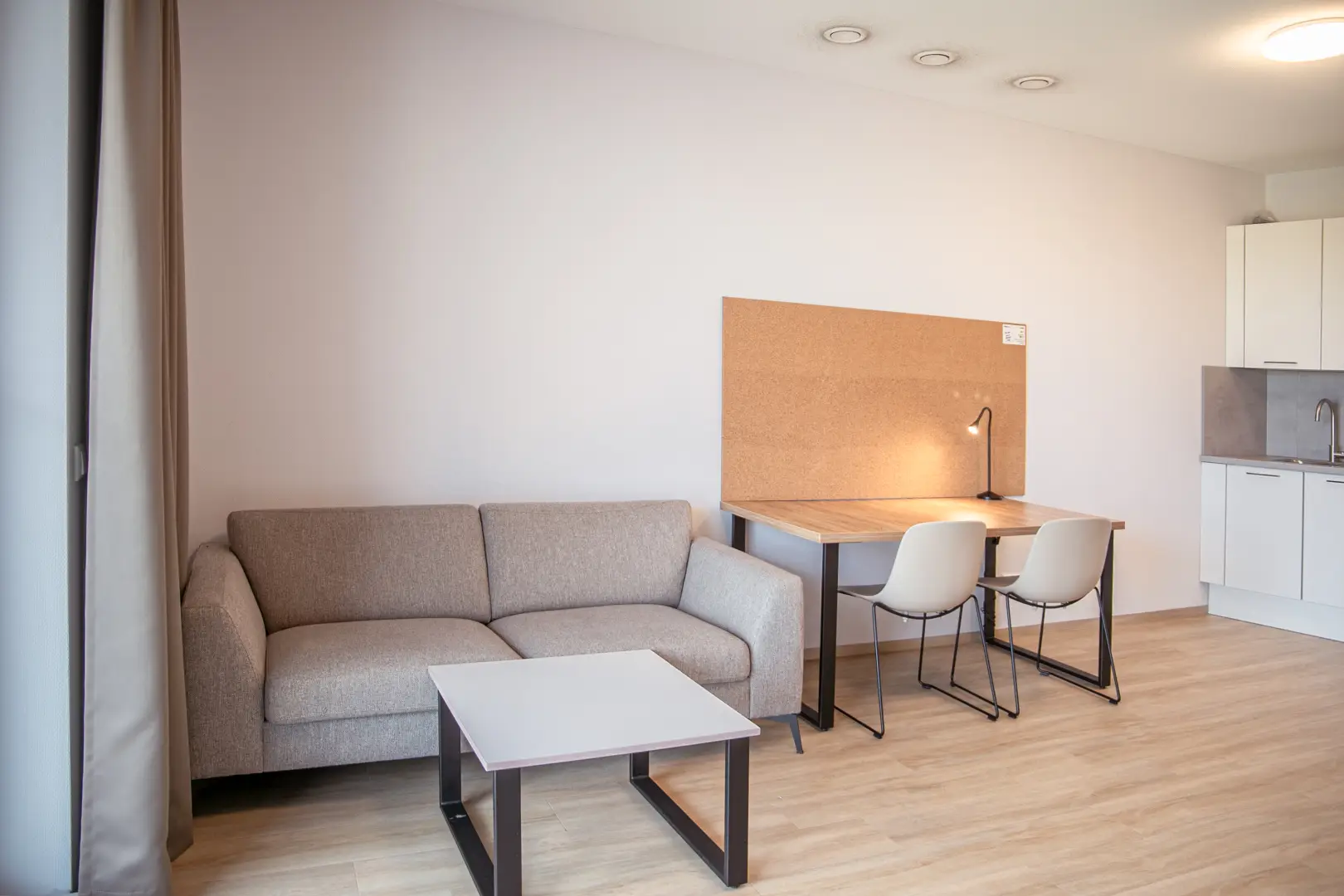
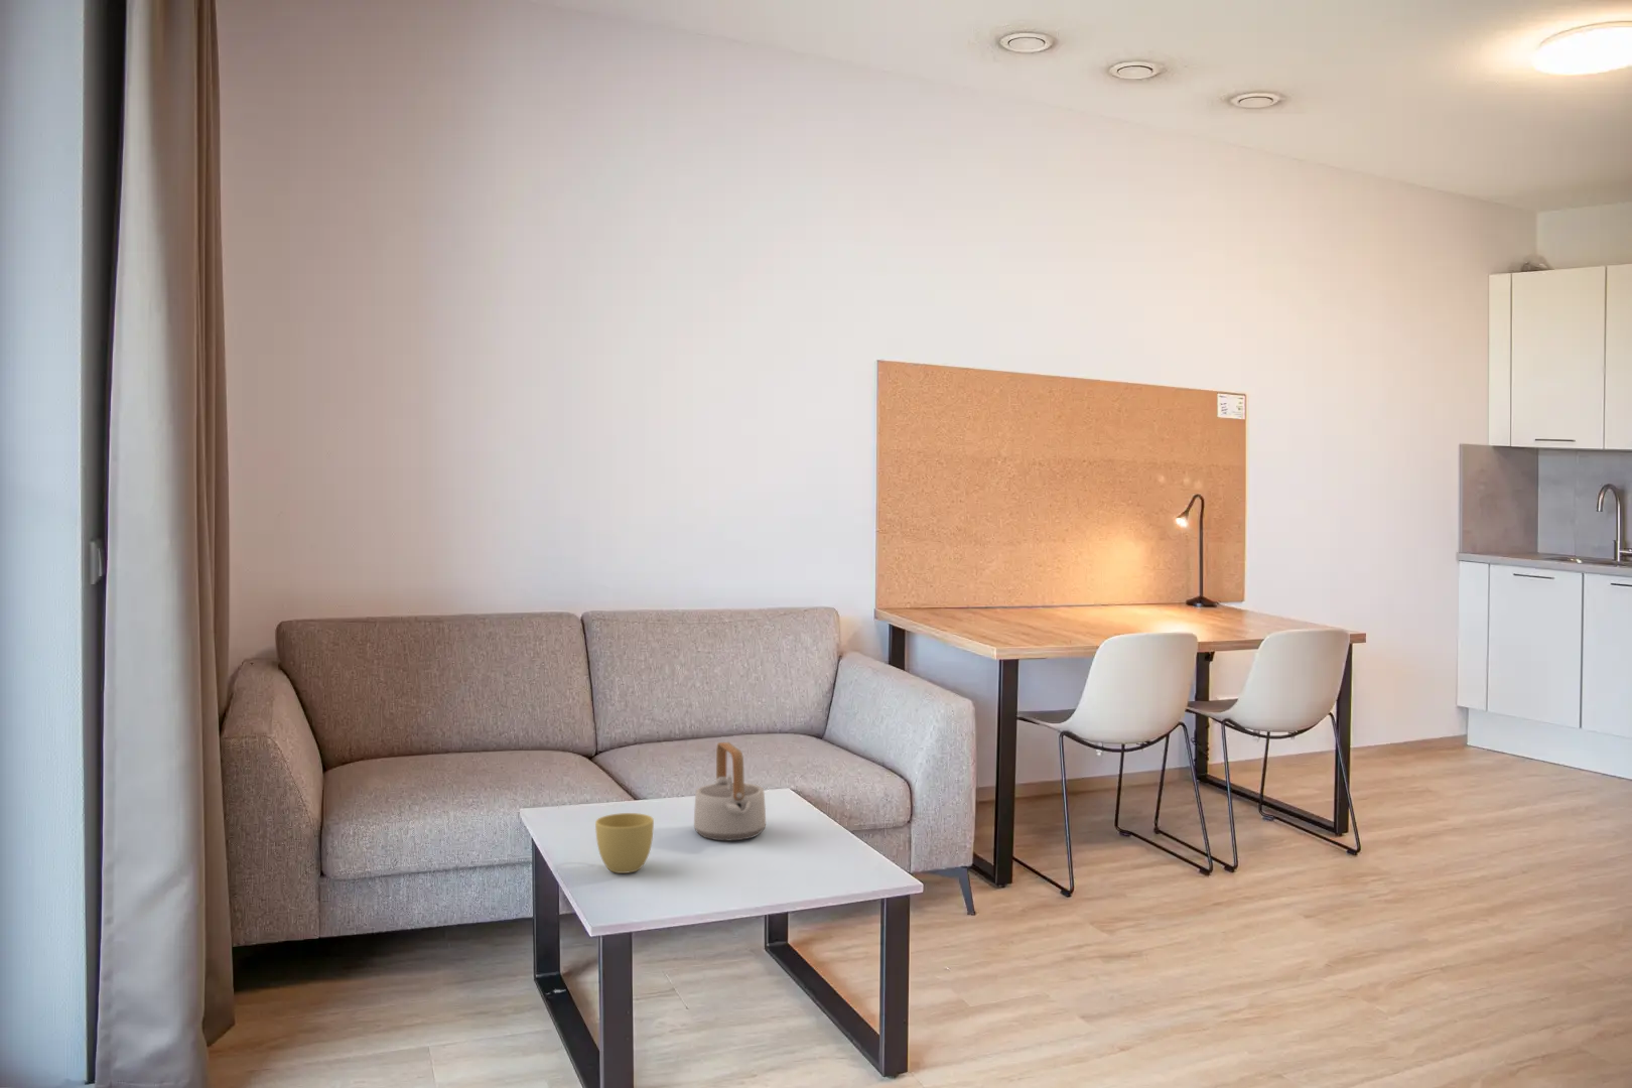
+ teapot (731, 790)
+ cup (622, 843)
